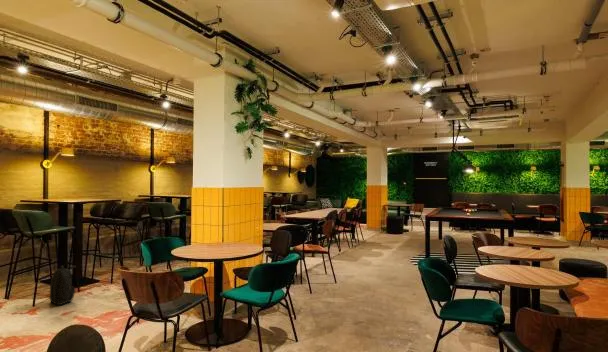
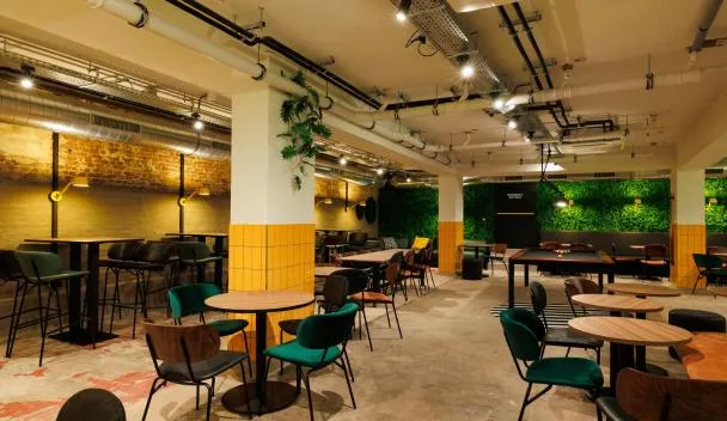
- backpack (61, 284)
